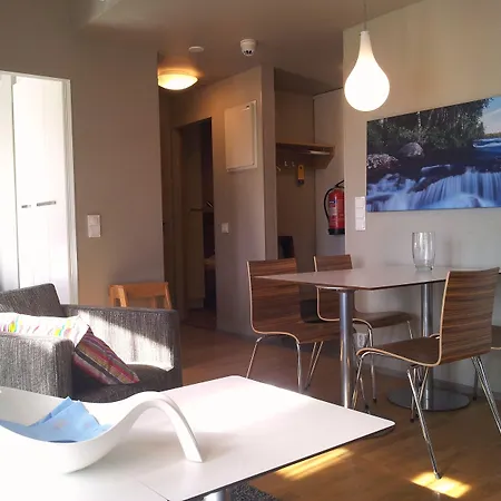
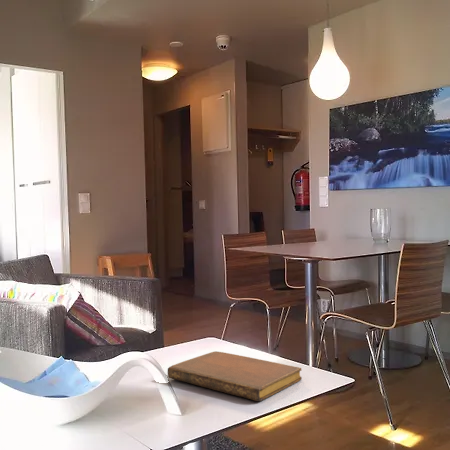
+ notebook (234, 373)
